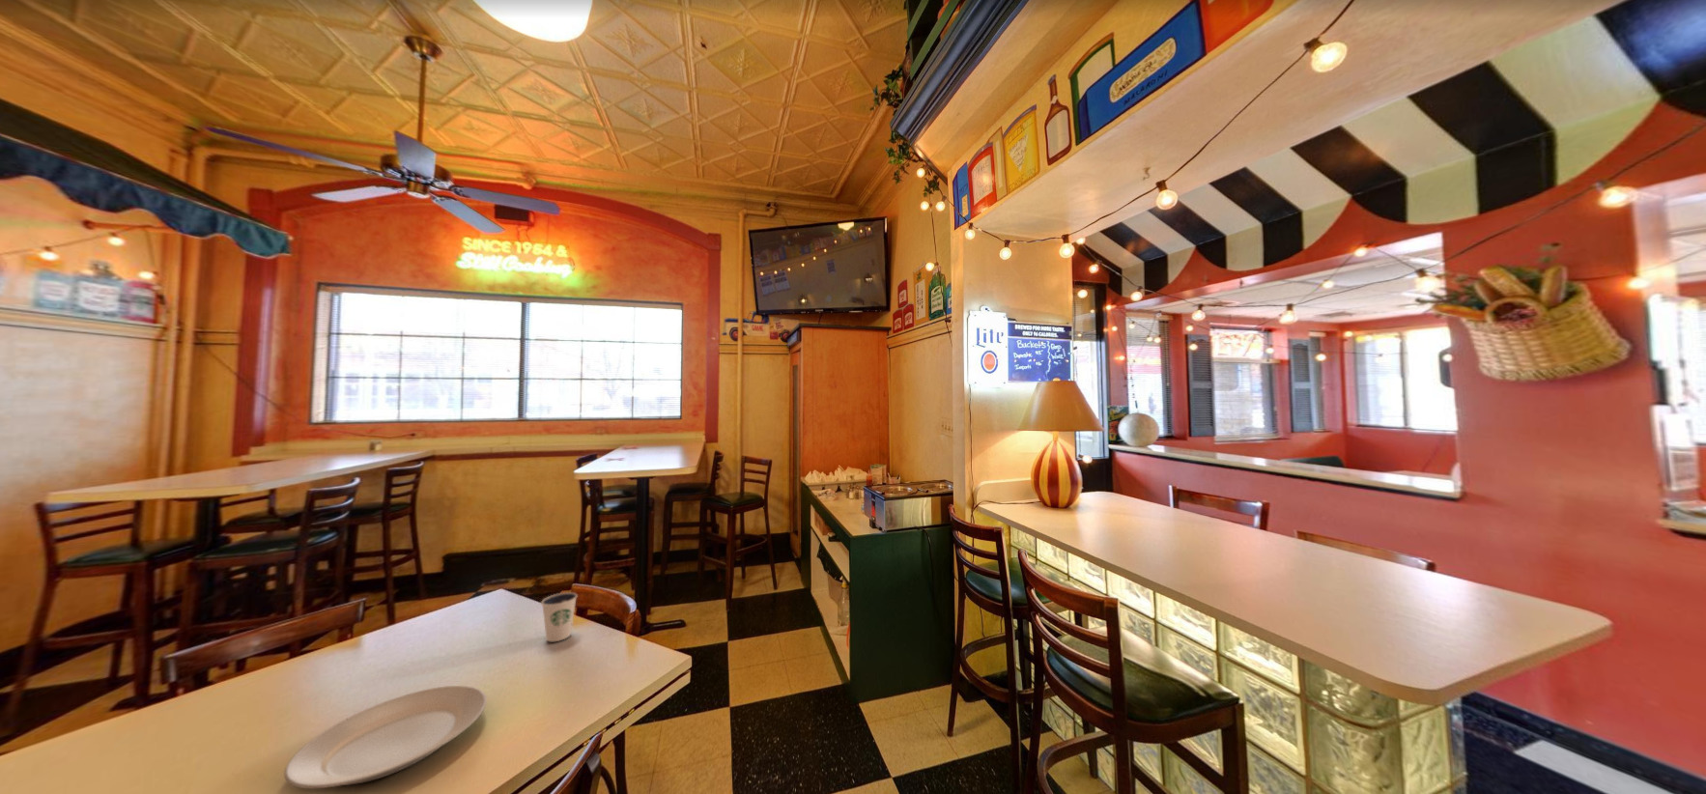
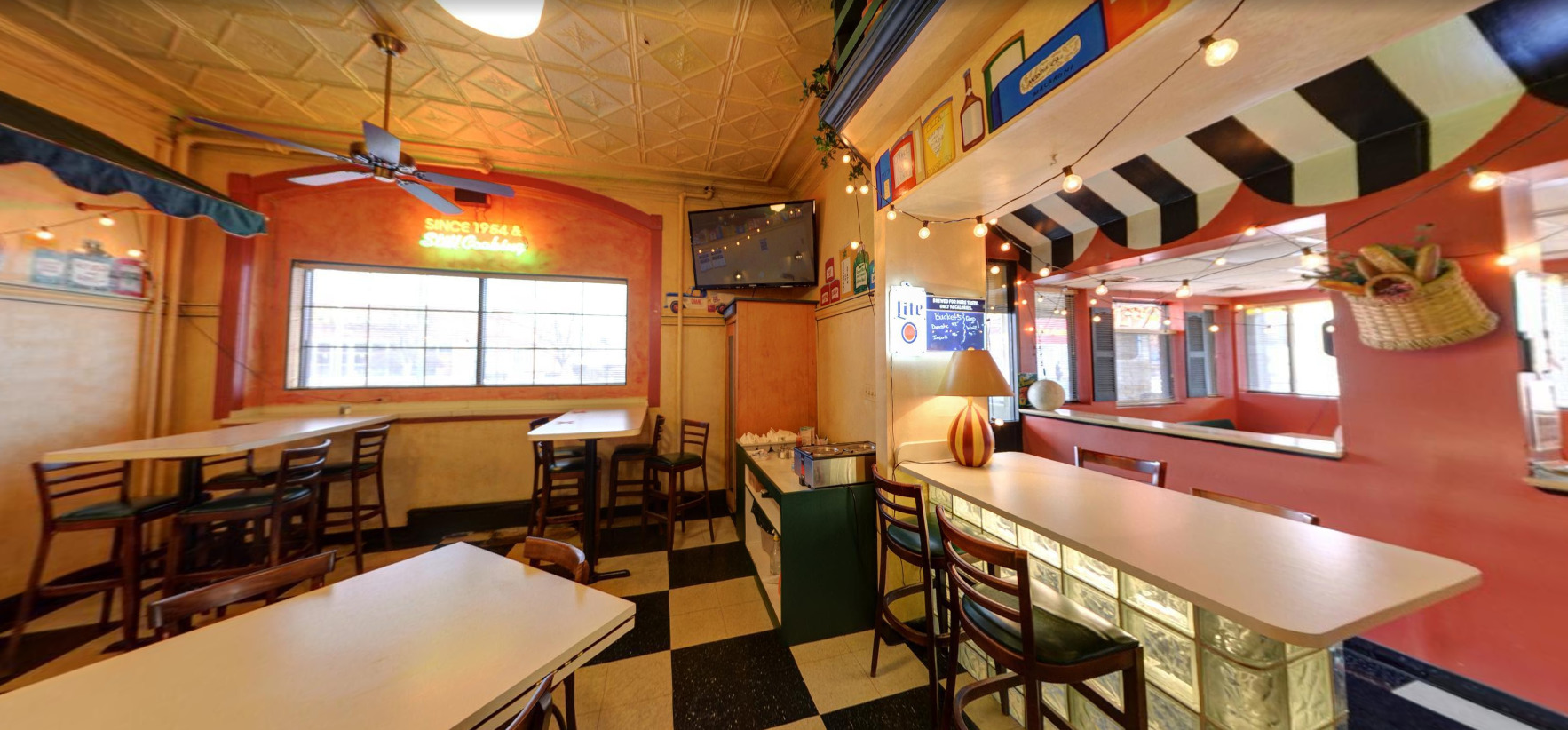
- plate (396, 737)
- dixie cup (558, 617)
